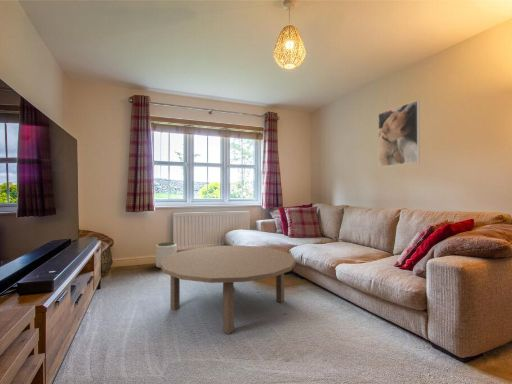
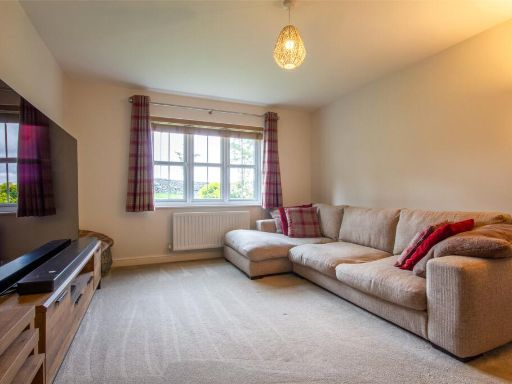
- plant pot (166, 254)
- coffee table (229, 280)
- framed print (397, 136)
